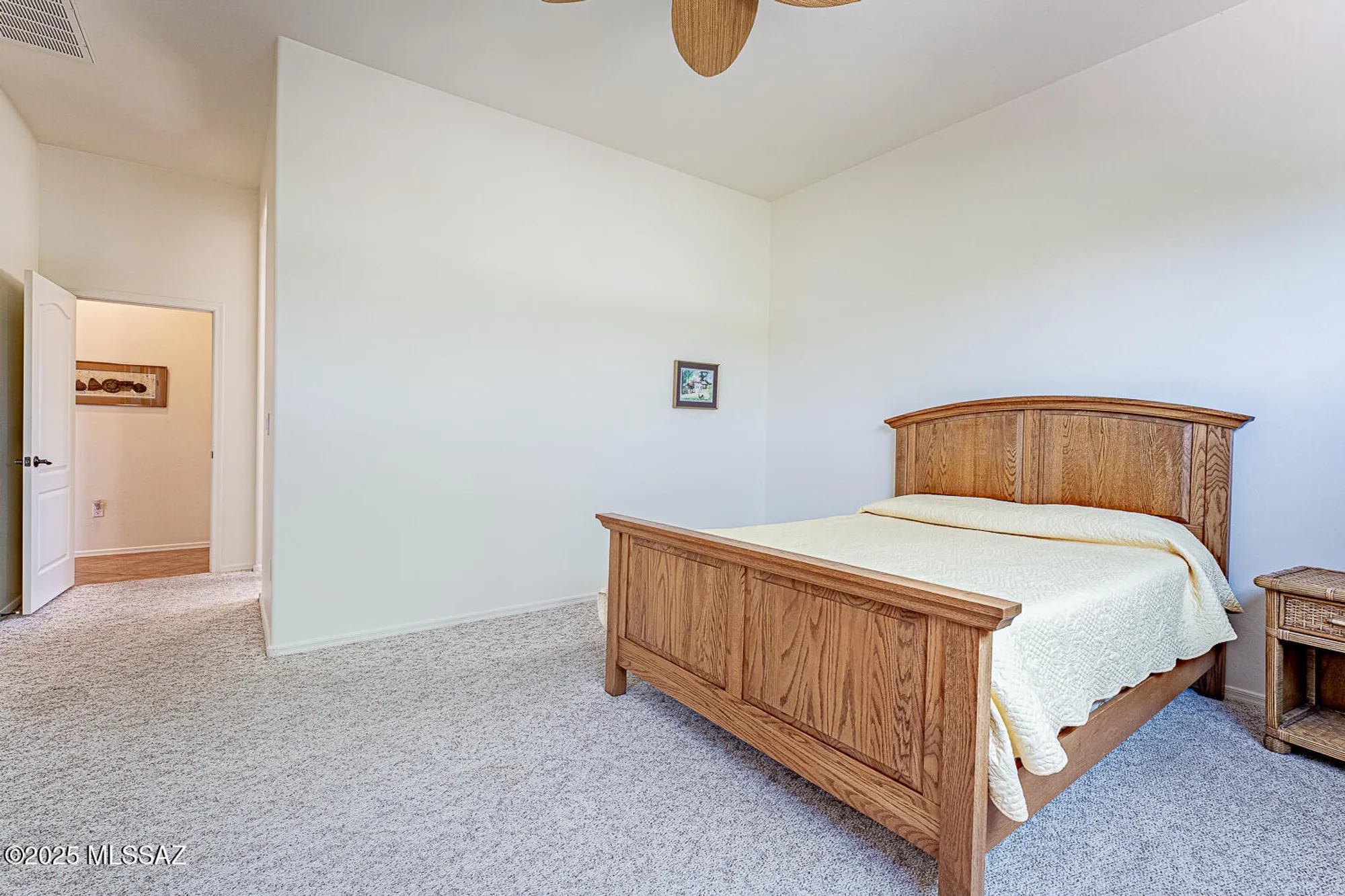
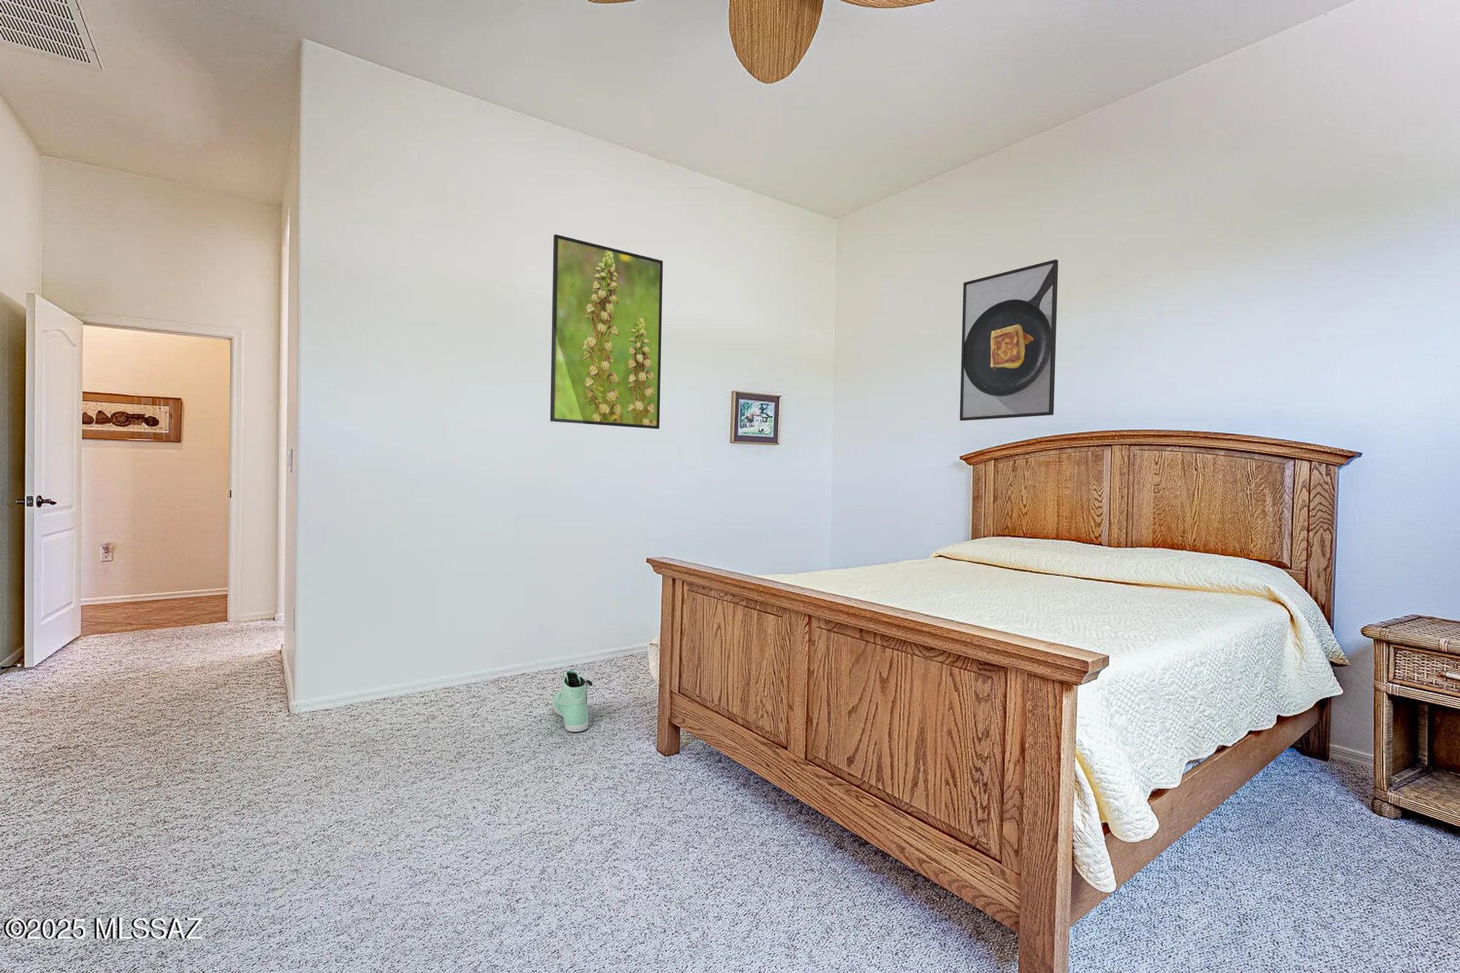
+ sneaker (571, 692)
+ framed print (1006, 344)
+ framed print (609, 337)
